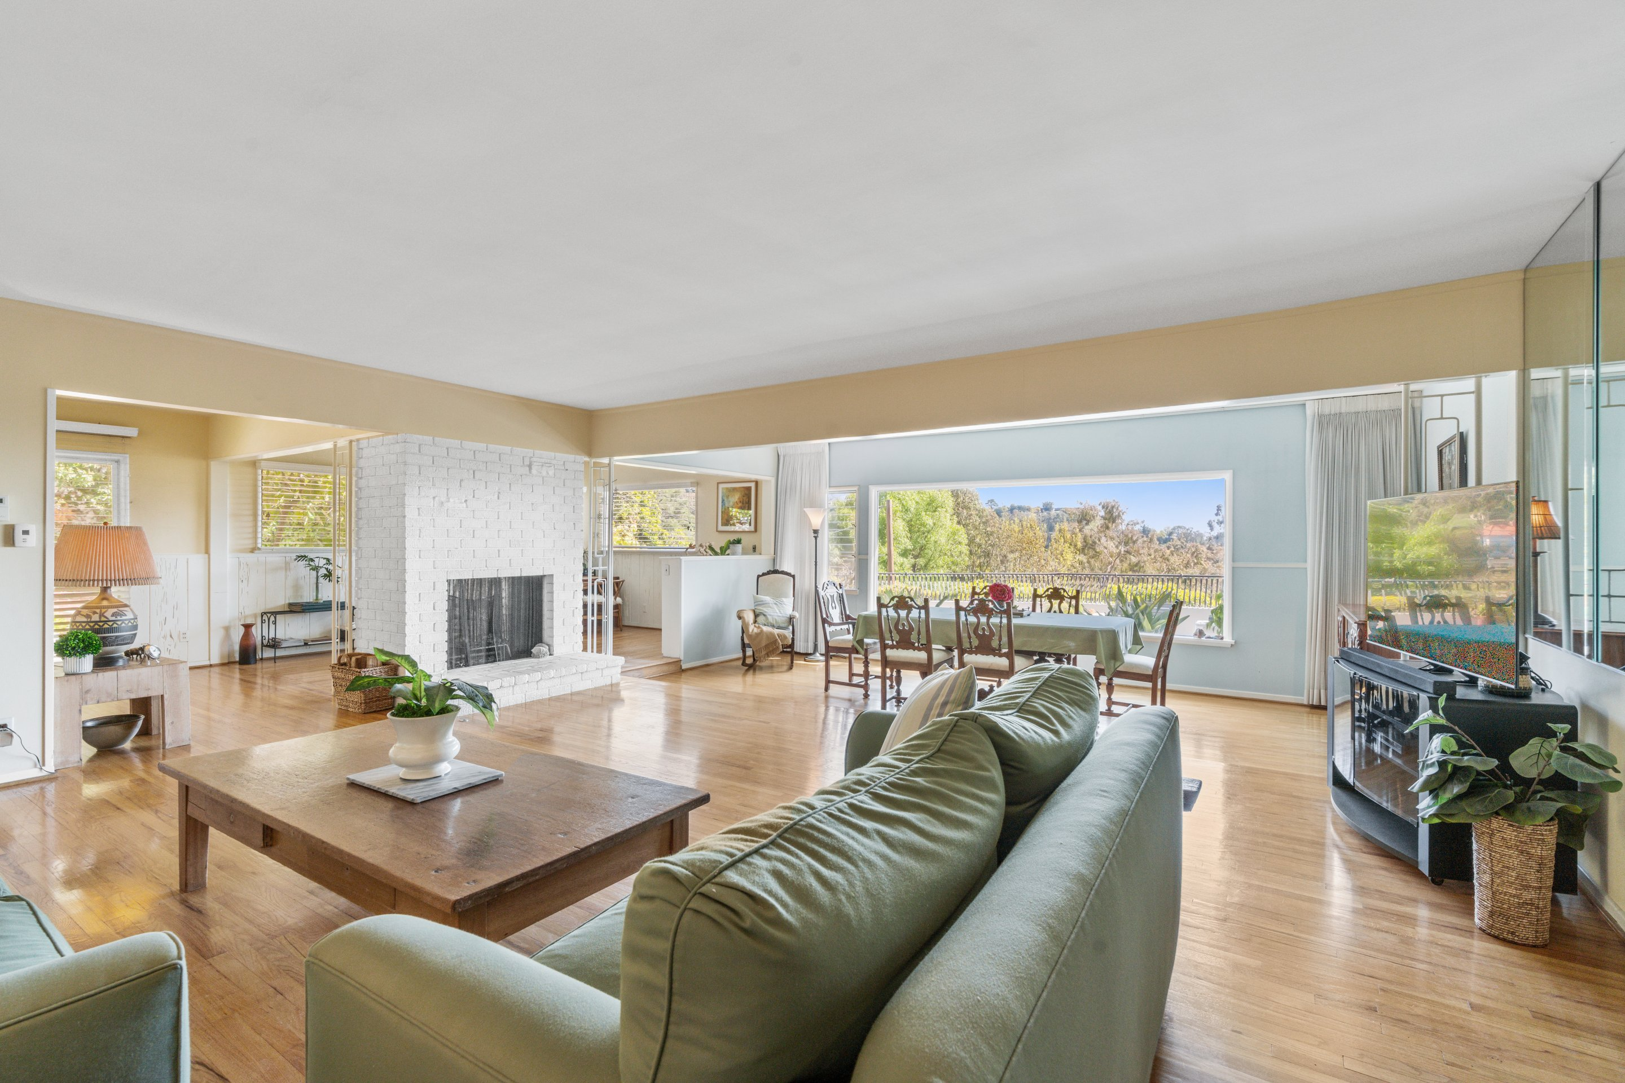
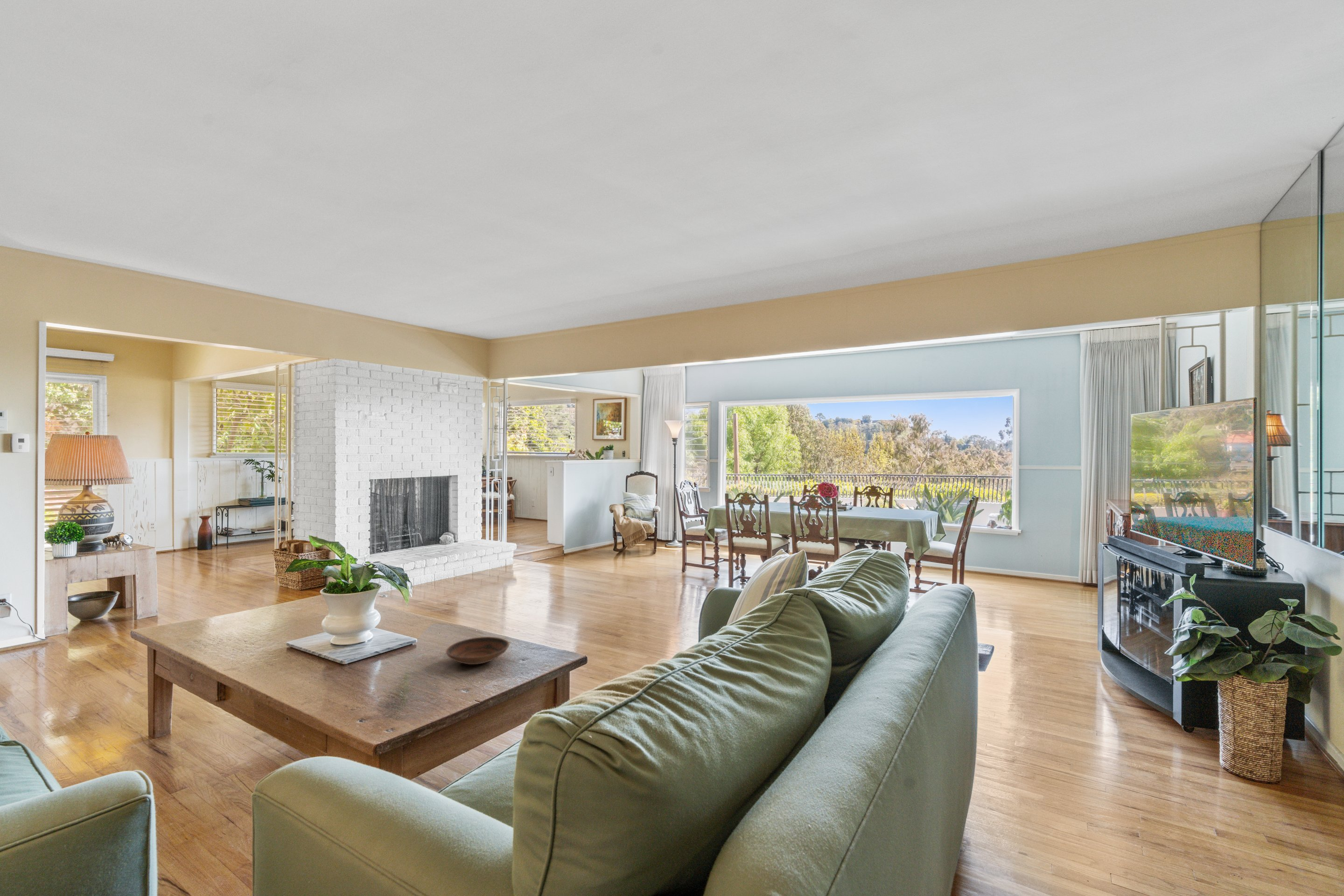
+ bowl (478, 653)
